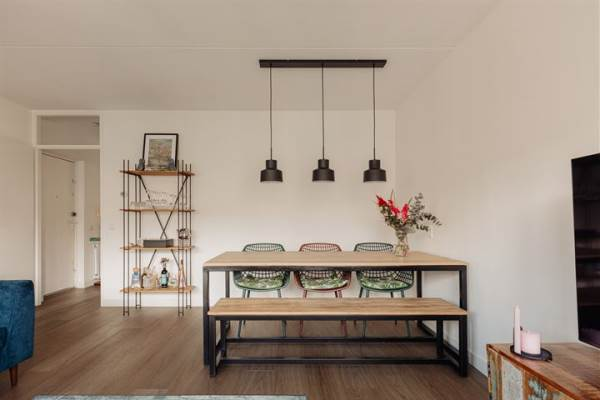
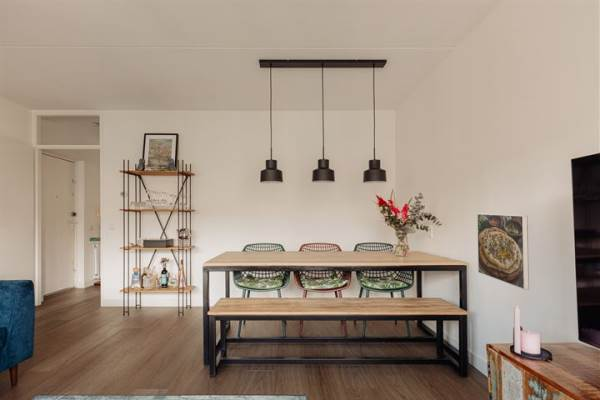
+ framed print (500, 247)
